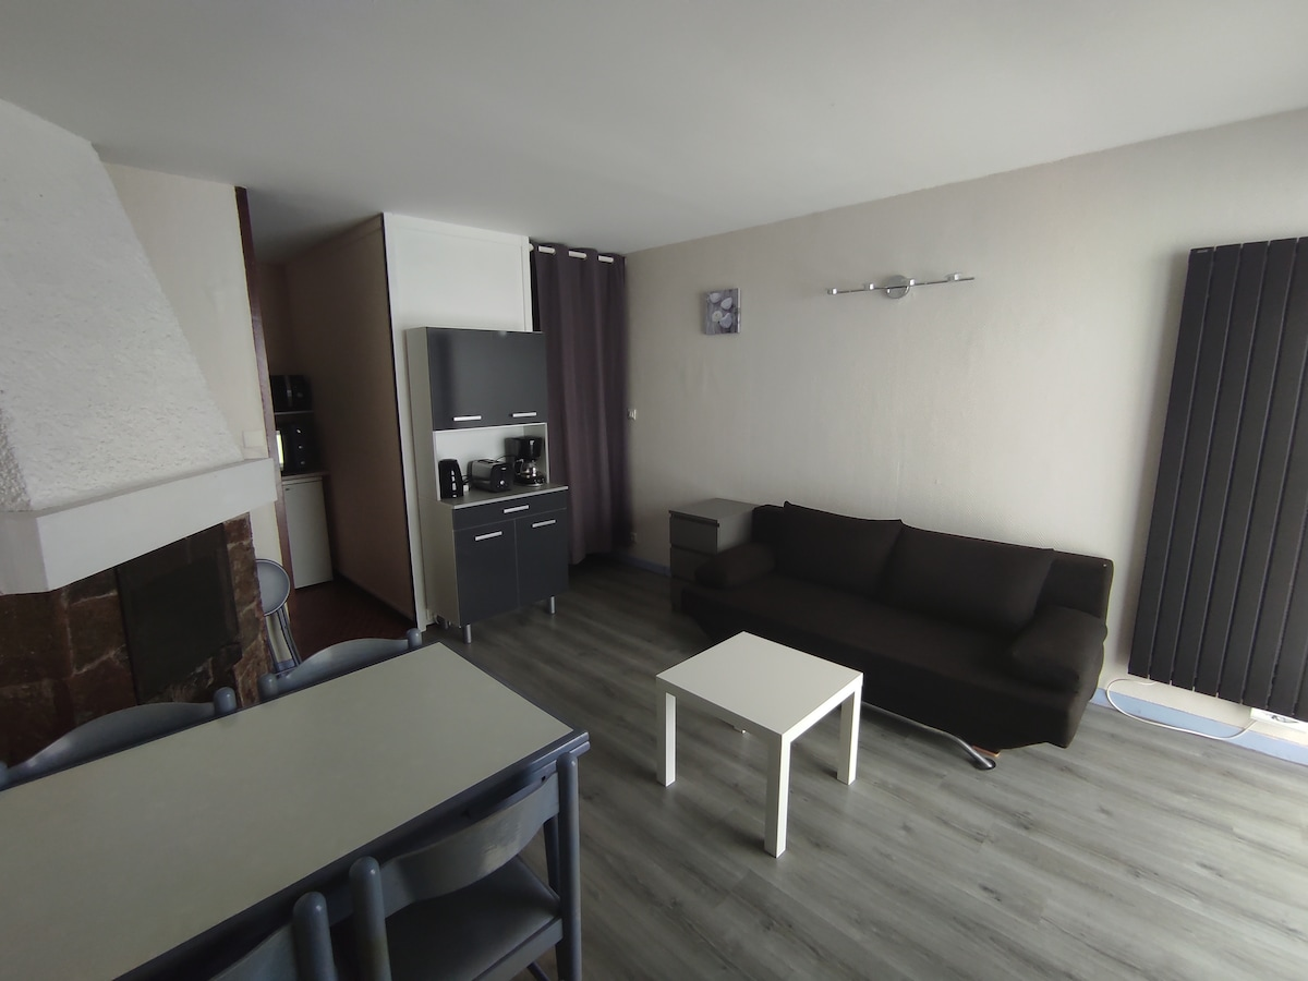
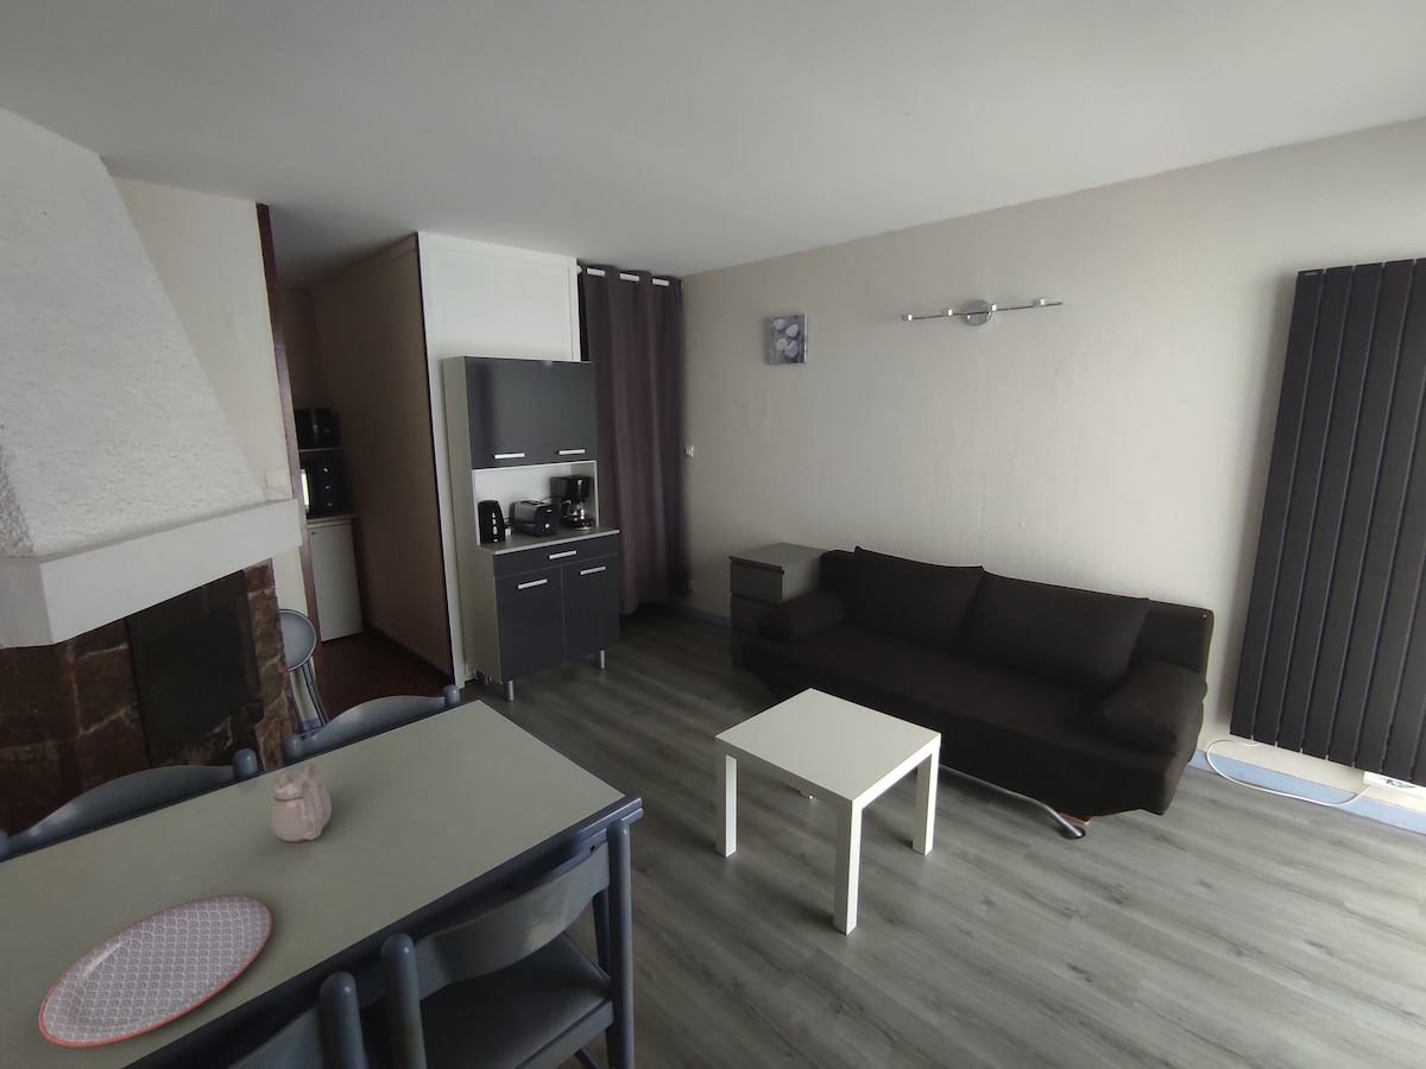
+ plate (166, 964)
+ teapot (301, 801)
